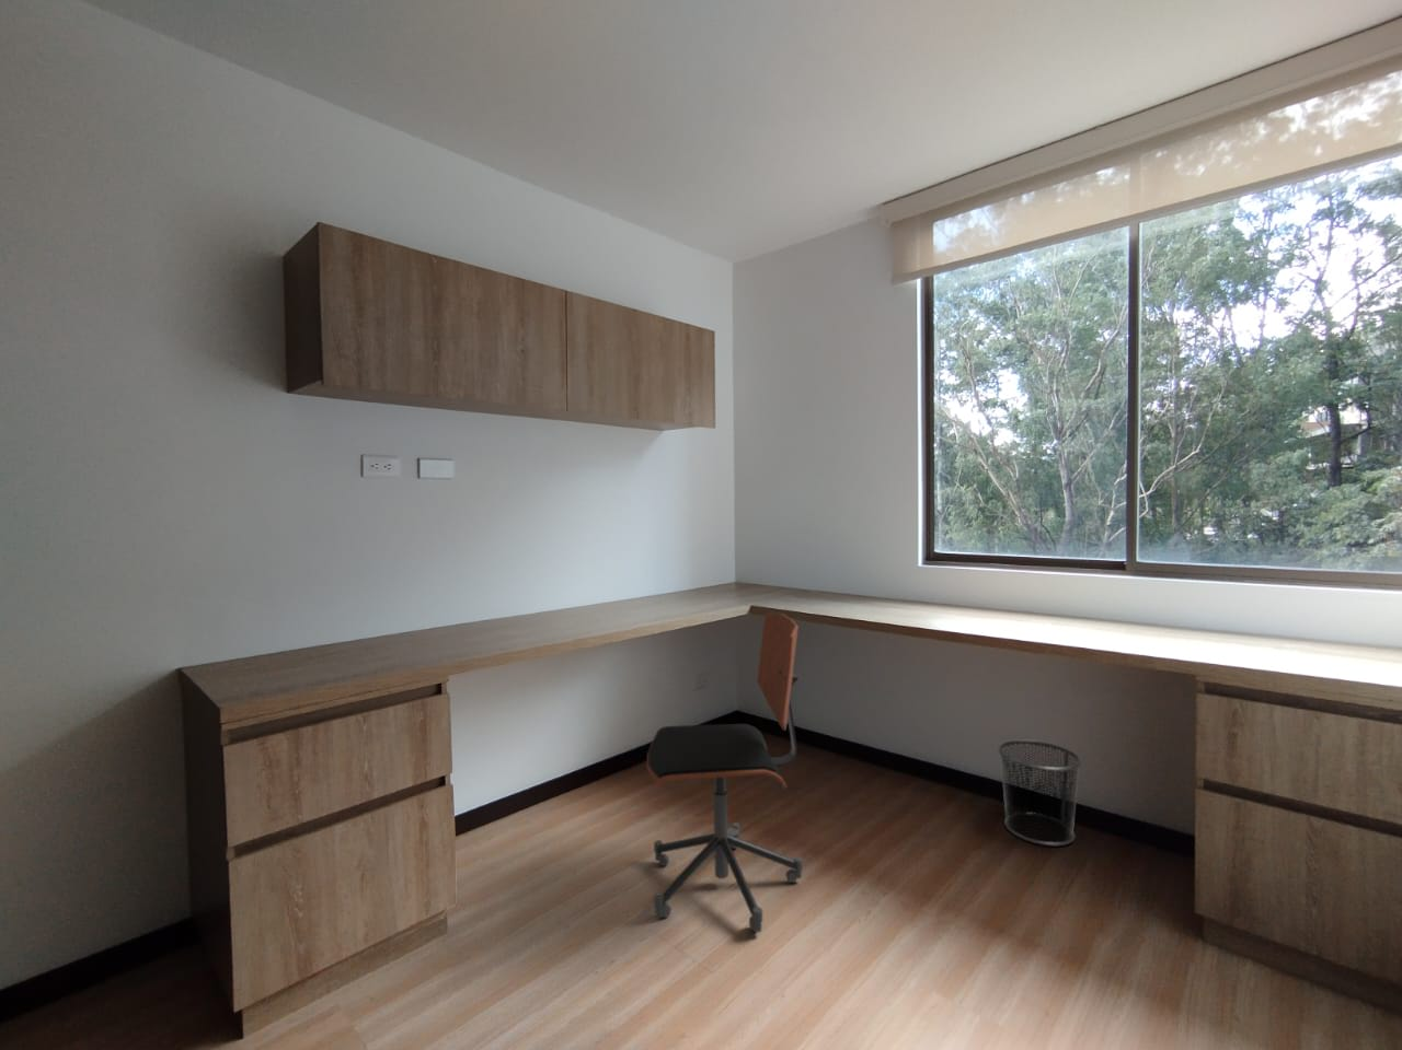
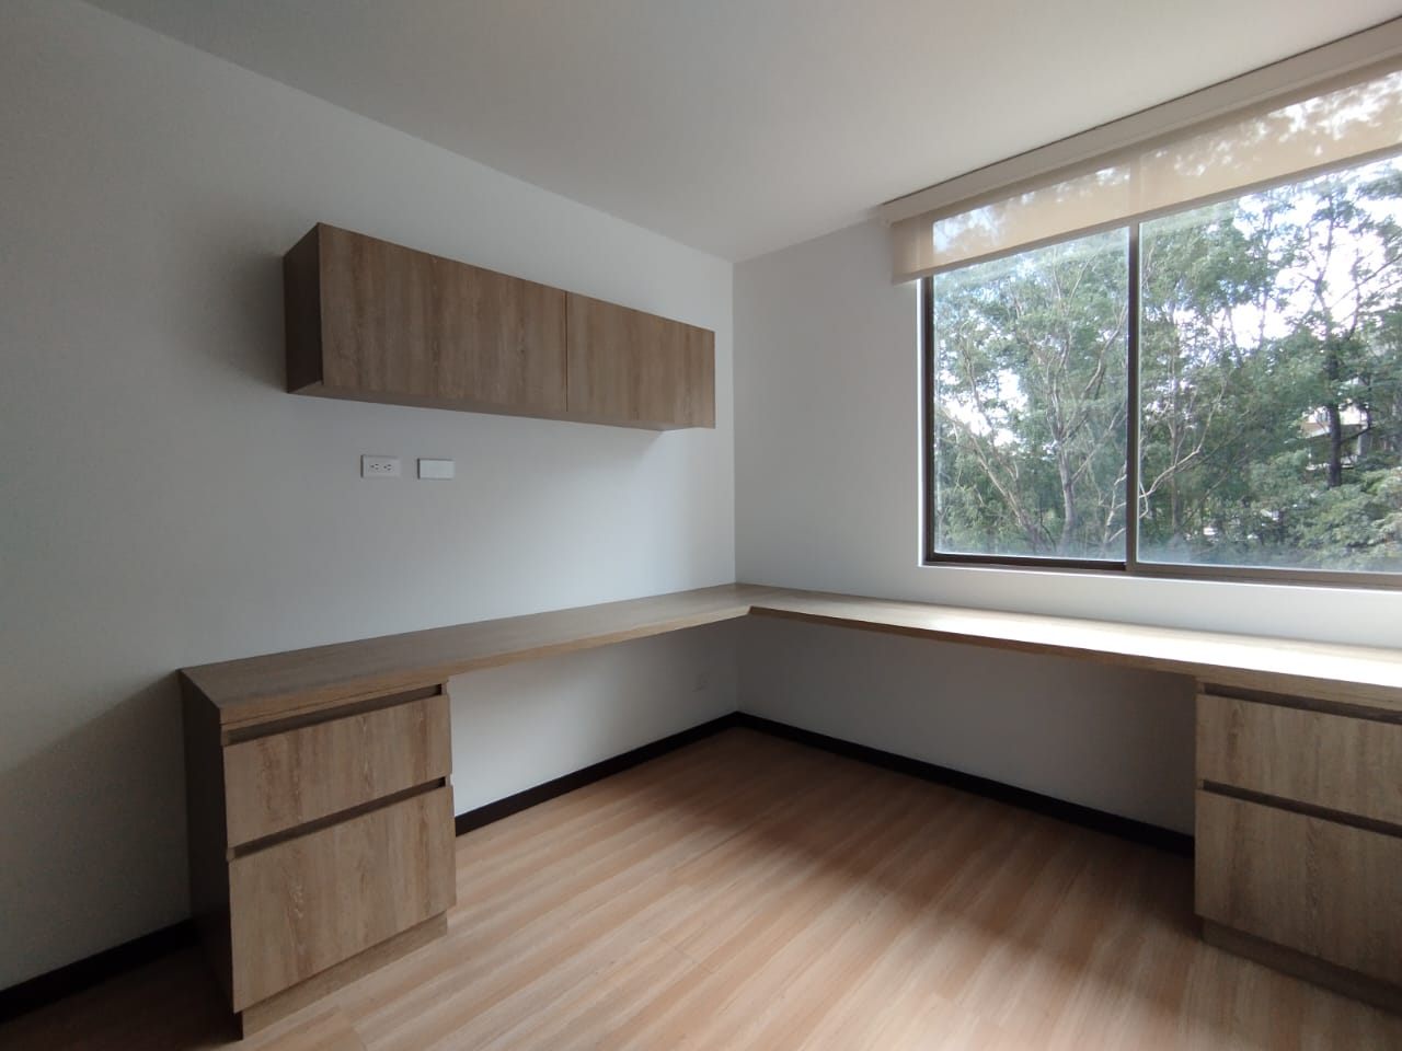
- waste bin (1039, 791)
- office chair (719, 753)
